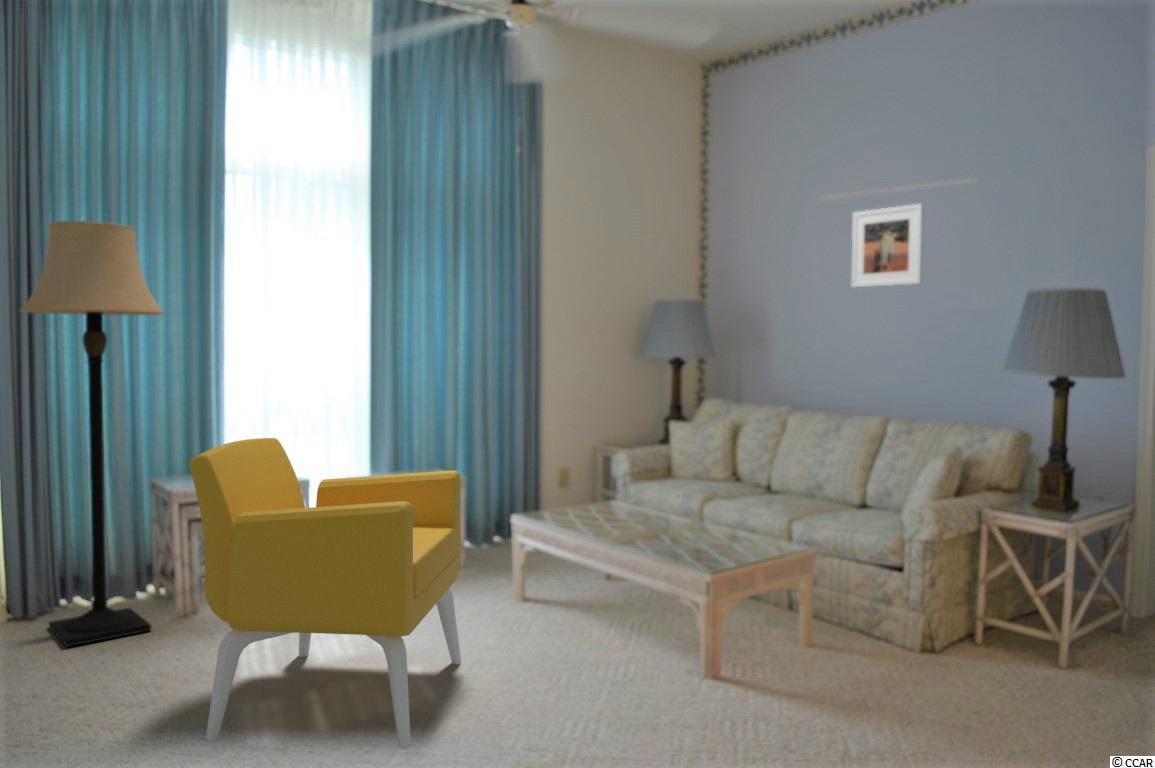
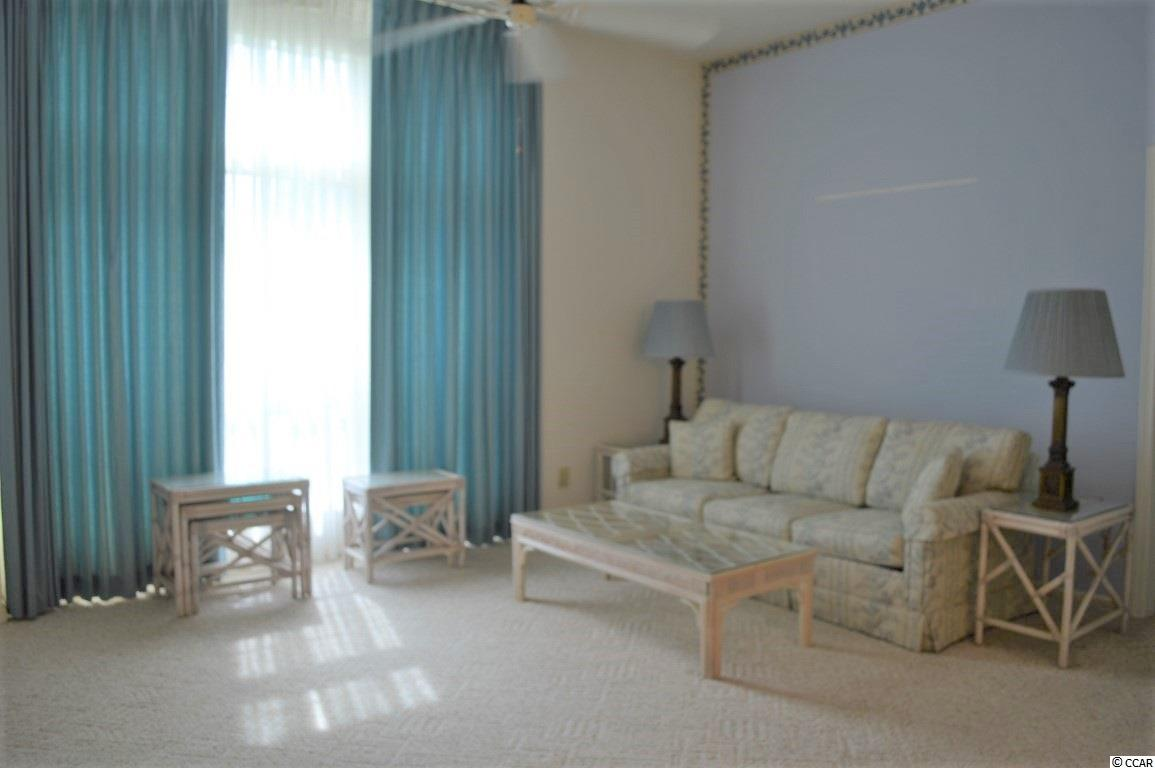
- armchair (331, 570)
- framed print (886, 247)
- lamp (96, 429)
